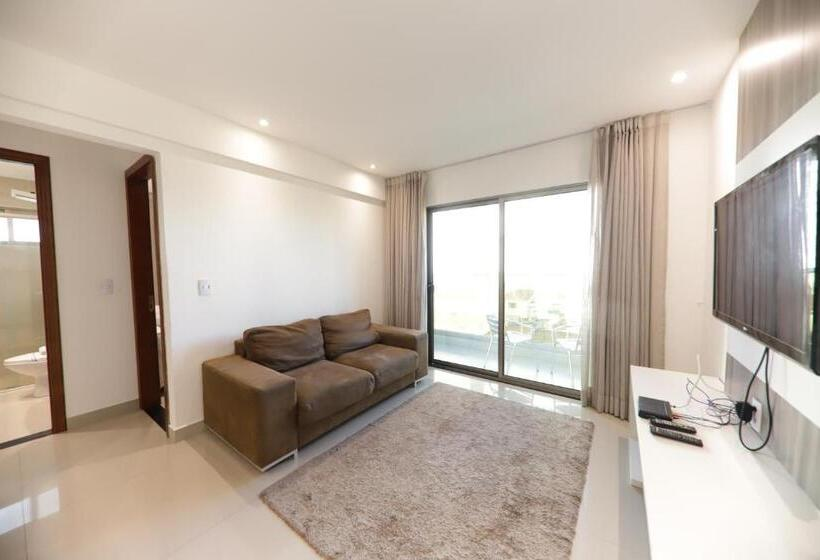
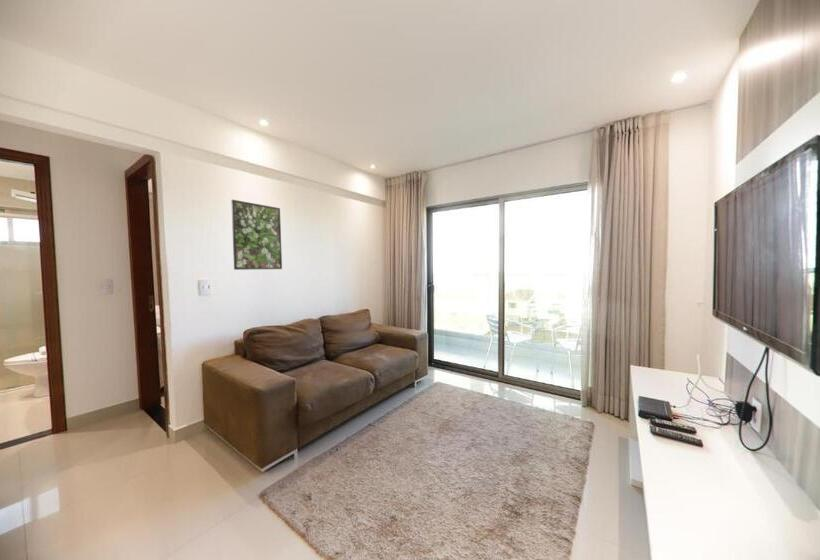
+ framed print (258, 236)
